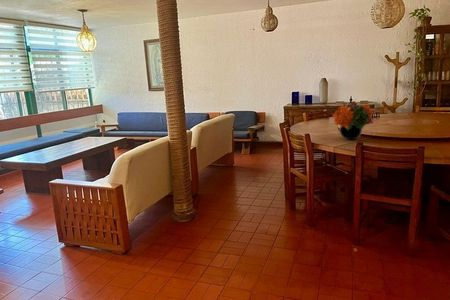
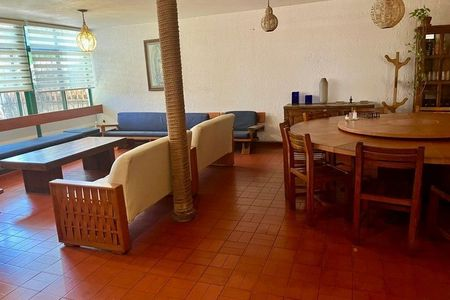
- flower arrangement (351, 119)
